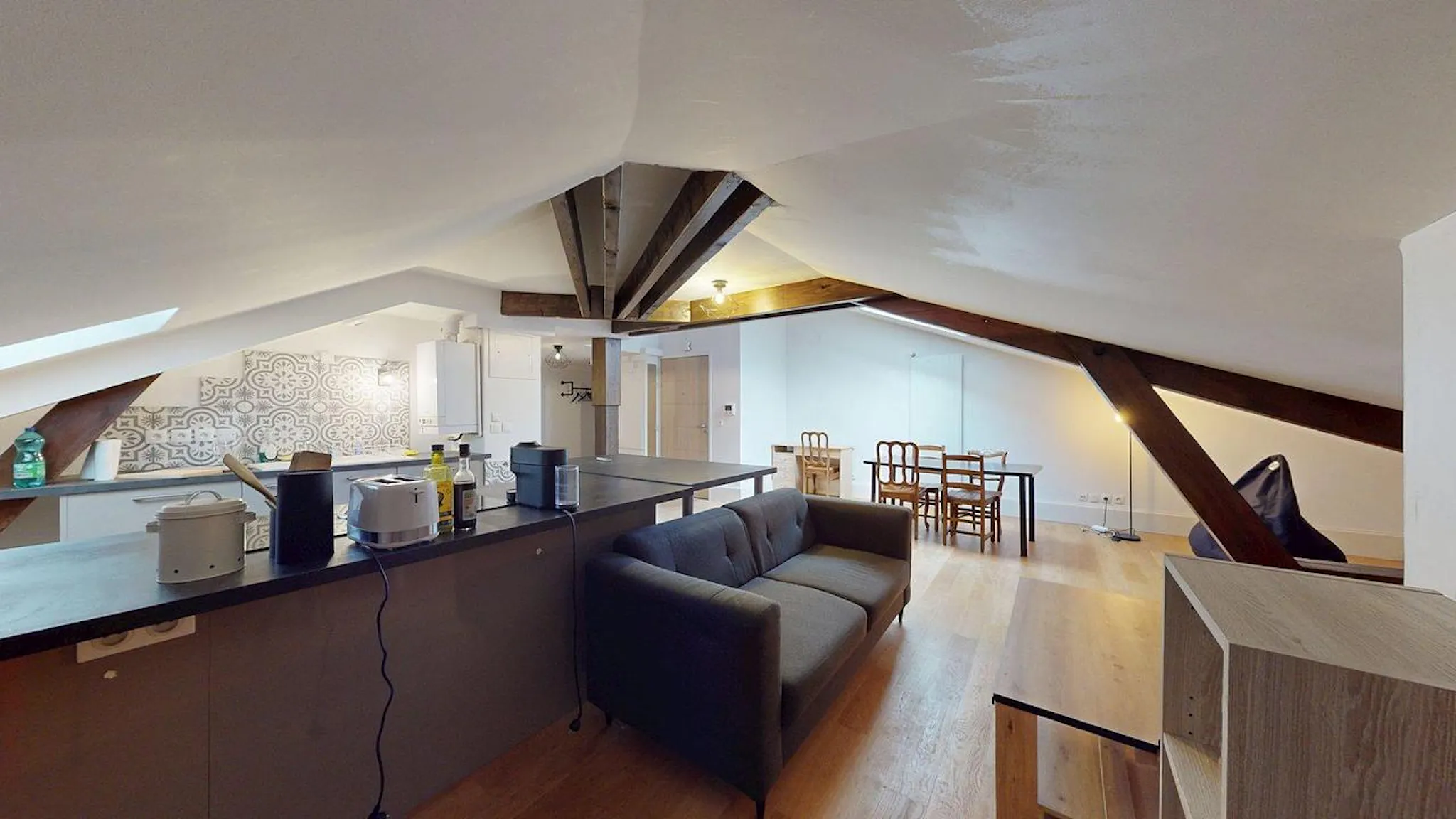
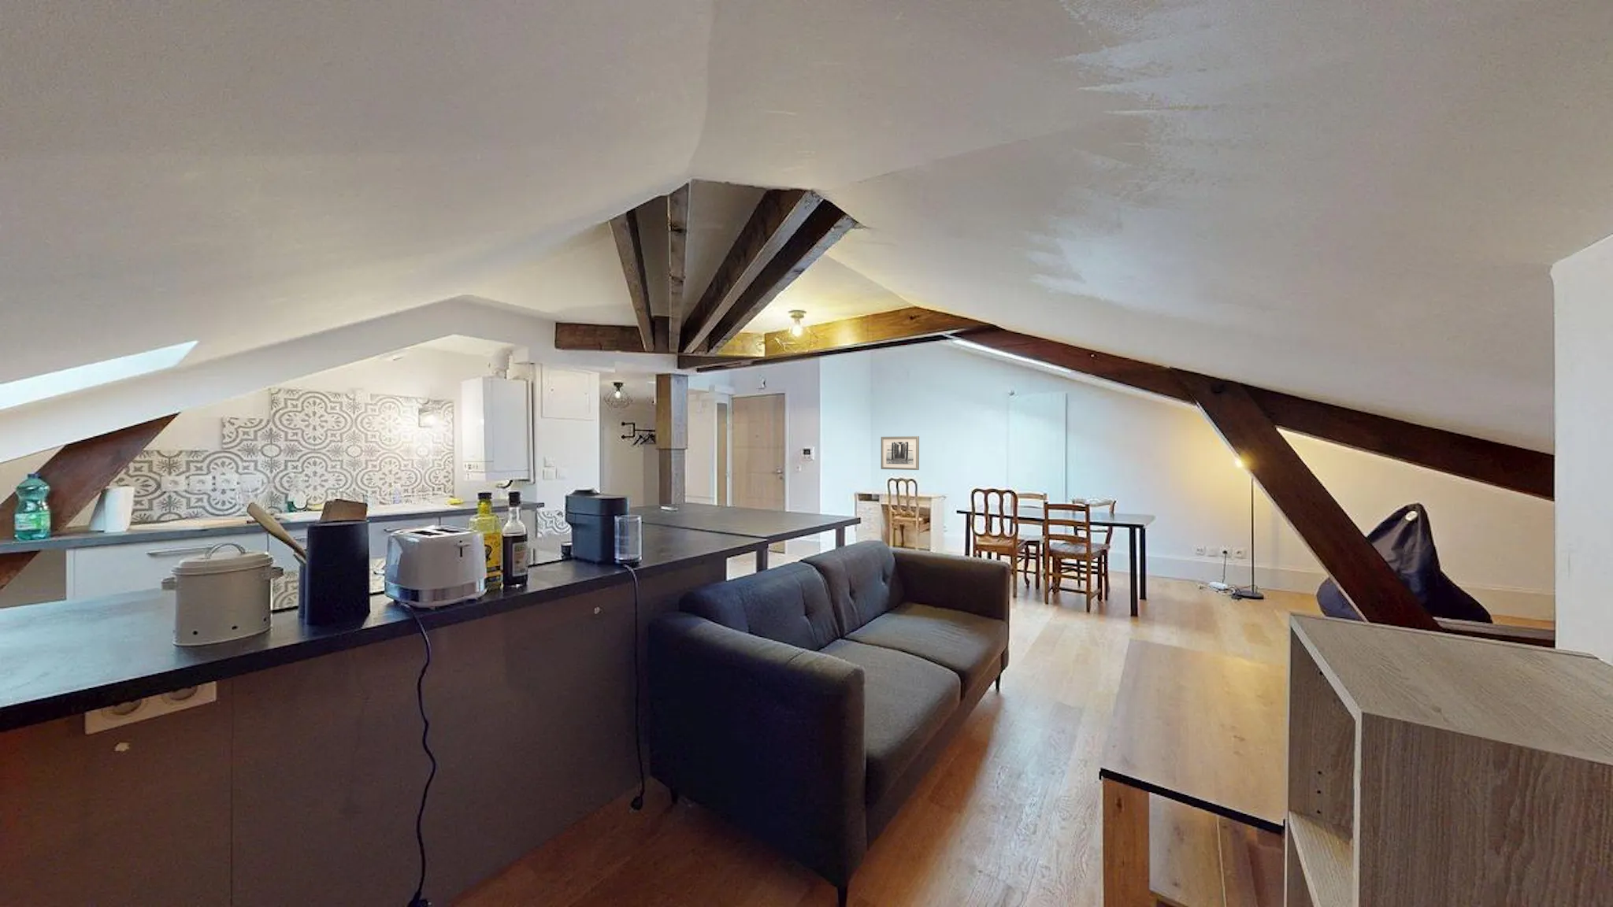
+ wall art (900, 453)
